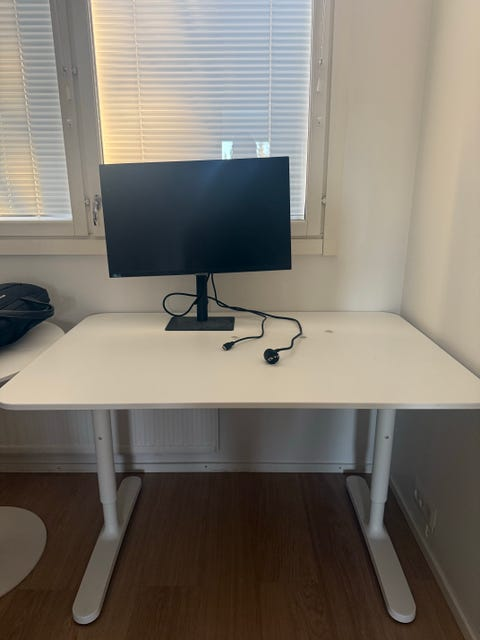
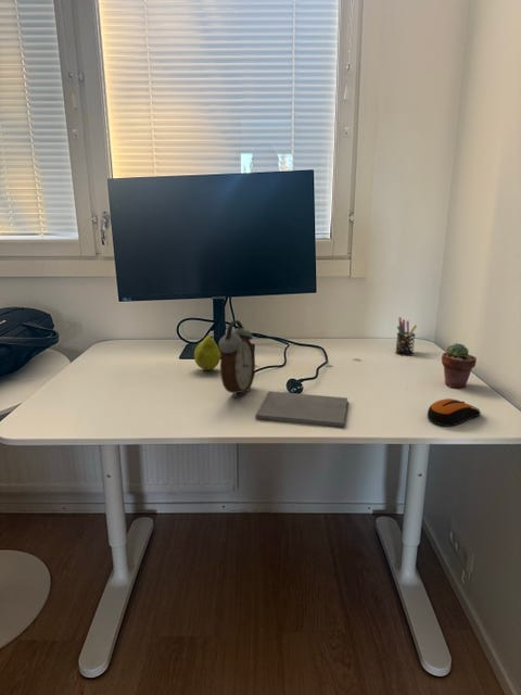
+ notepad (303, 407)
+ pen holder (403, 337)
+ computer mouse (453, 408)
+ alarm clock (236, 356)
+ fruit (208, 352)
+ potted succulent (457, 364)
